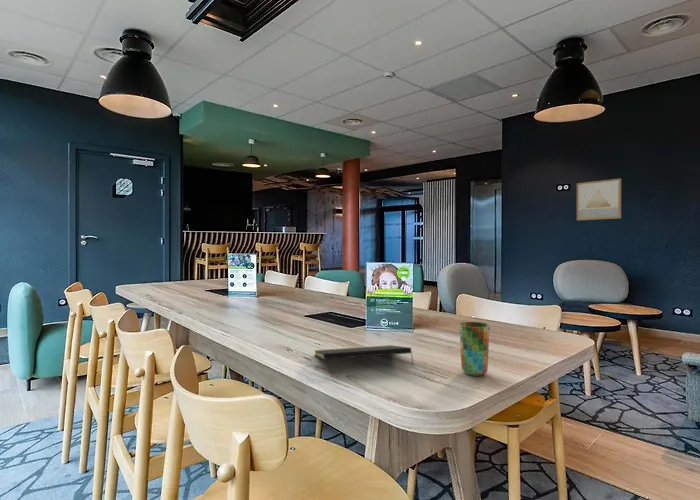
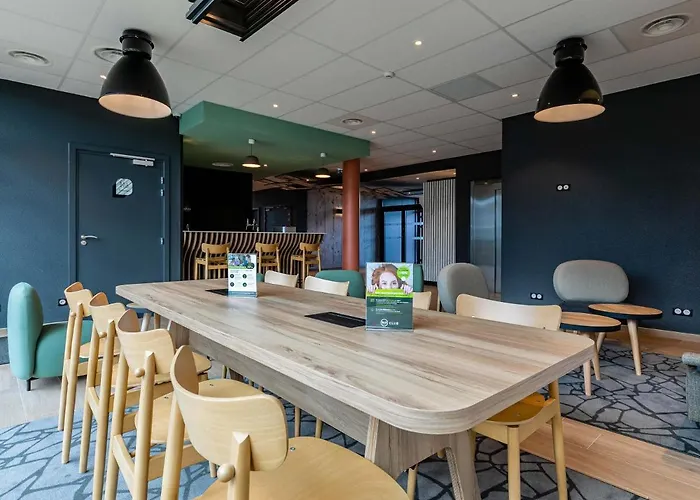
- cup (474, 348)
- wall art (598, 200)
- notepad (360, 351)
